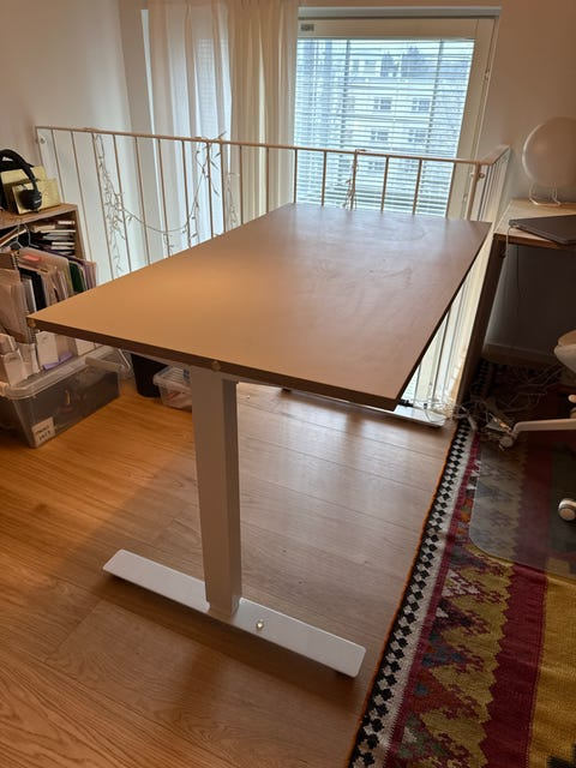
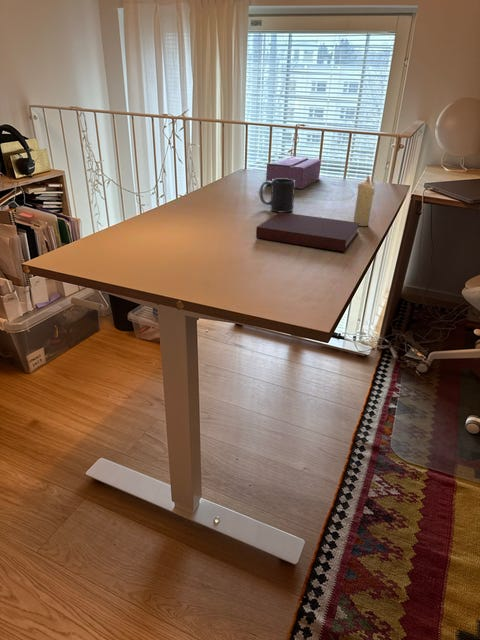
+ tissue box (294, 171)
+ candle (364, 199)
+ notebook (309, 230)
+ mug (276, 194)
